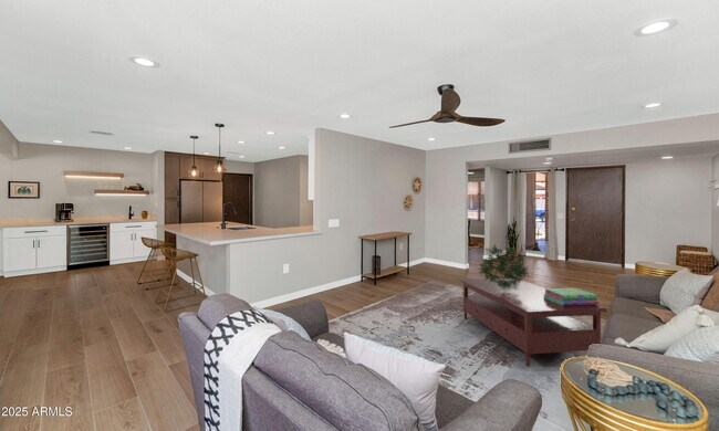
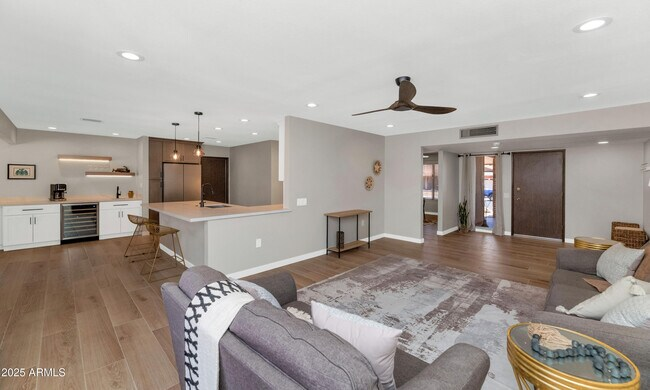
- stack of books (570, 296)
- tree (502, 266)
- coffee table (520, 314)
